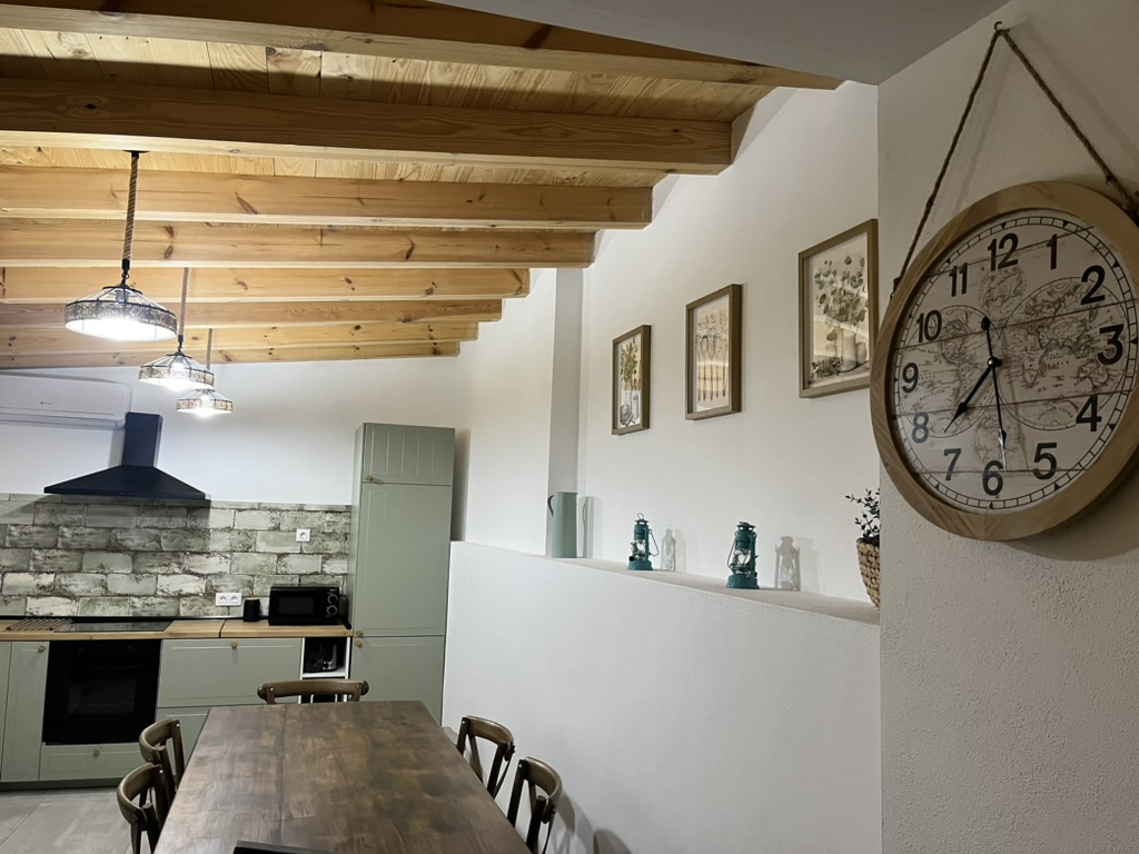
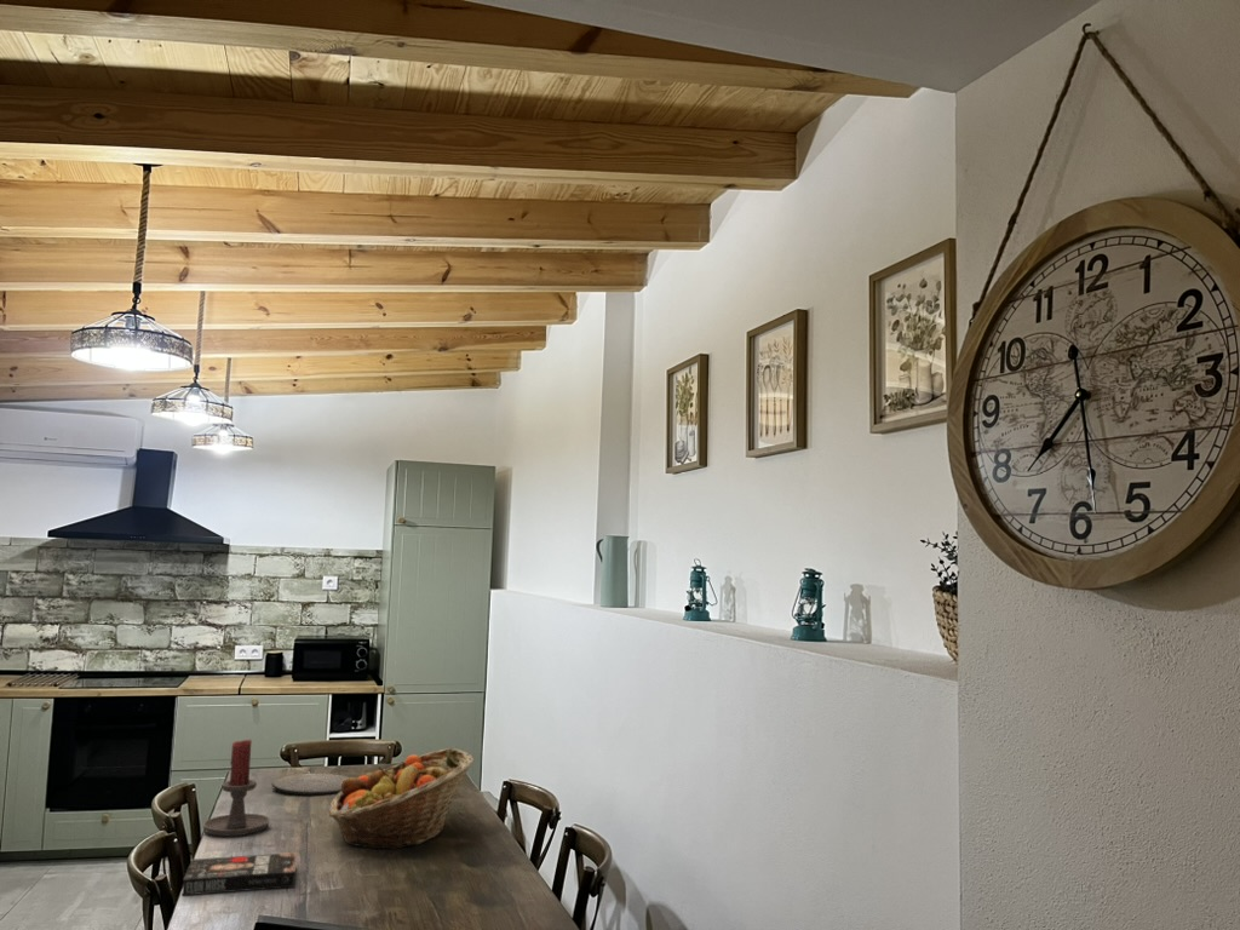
+ plate (314, 783)
+ candle holder (240, 782)
+ book (241, 872)
+ fruit basket (402, 793)
